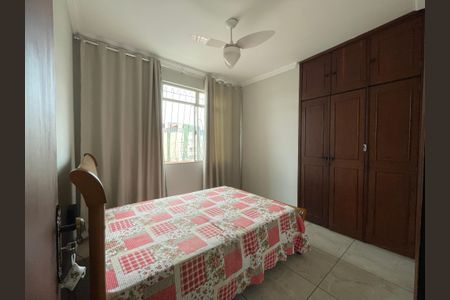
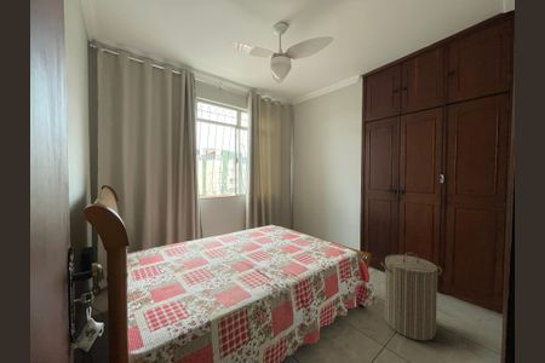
+ laundry hamper (409, 288)
